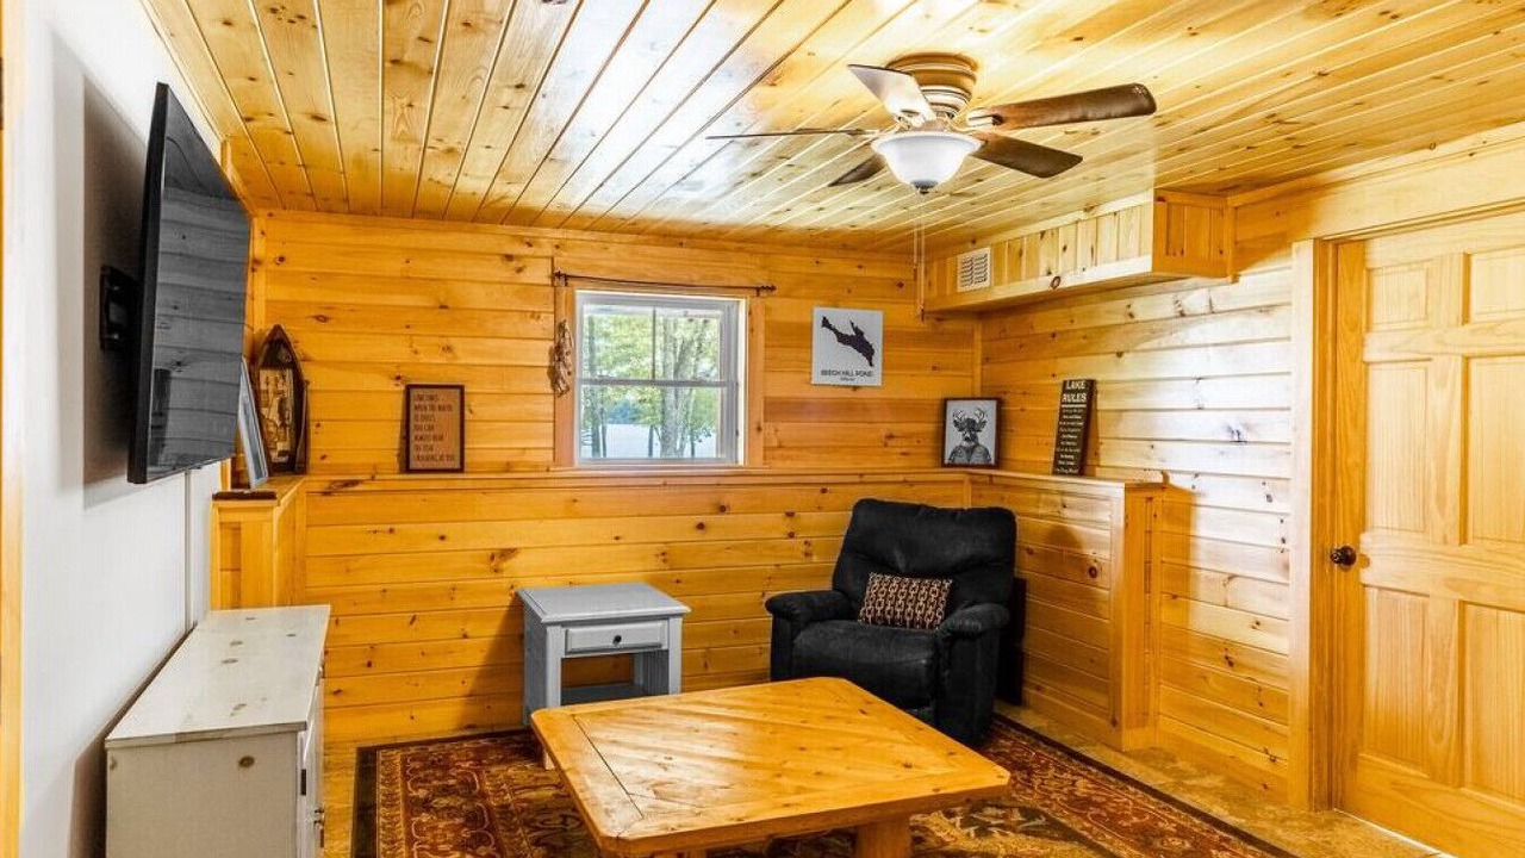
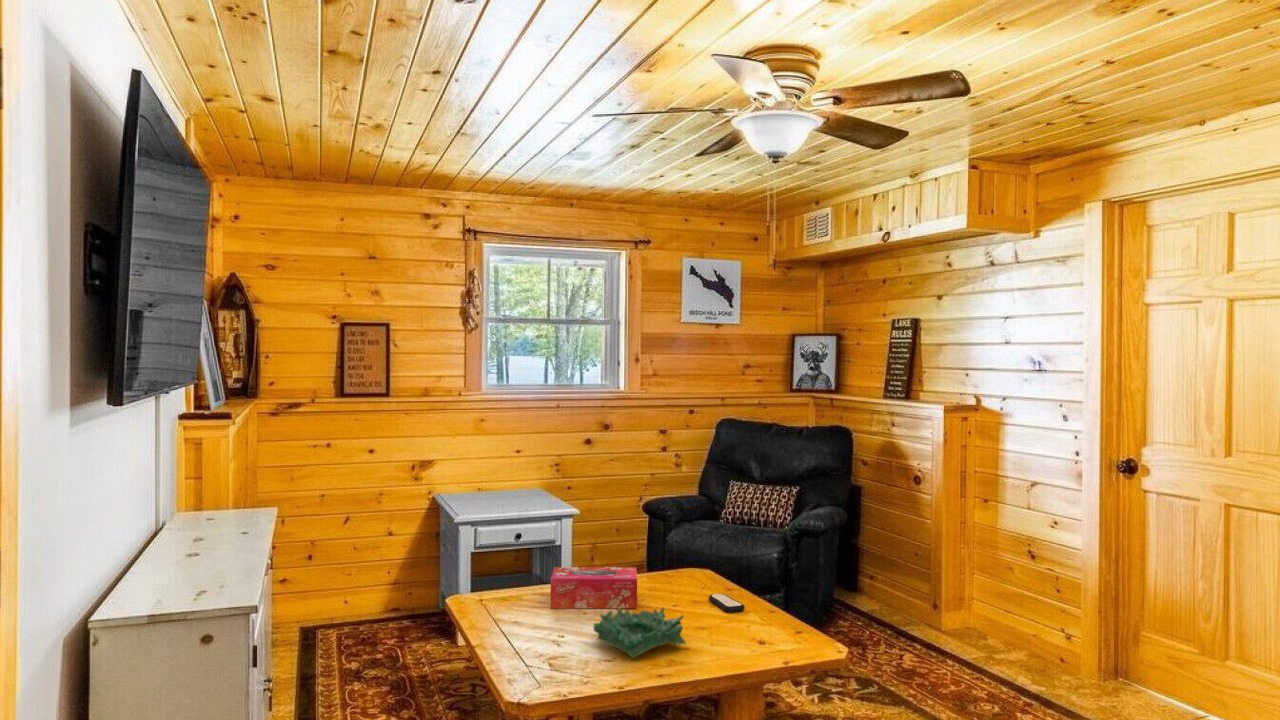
+ tissue box (594, 587)
+ remote control (725, 602)
+ decorative bowl (640, 630)
